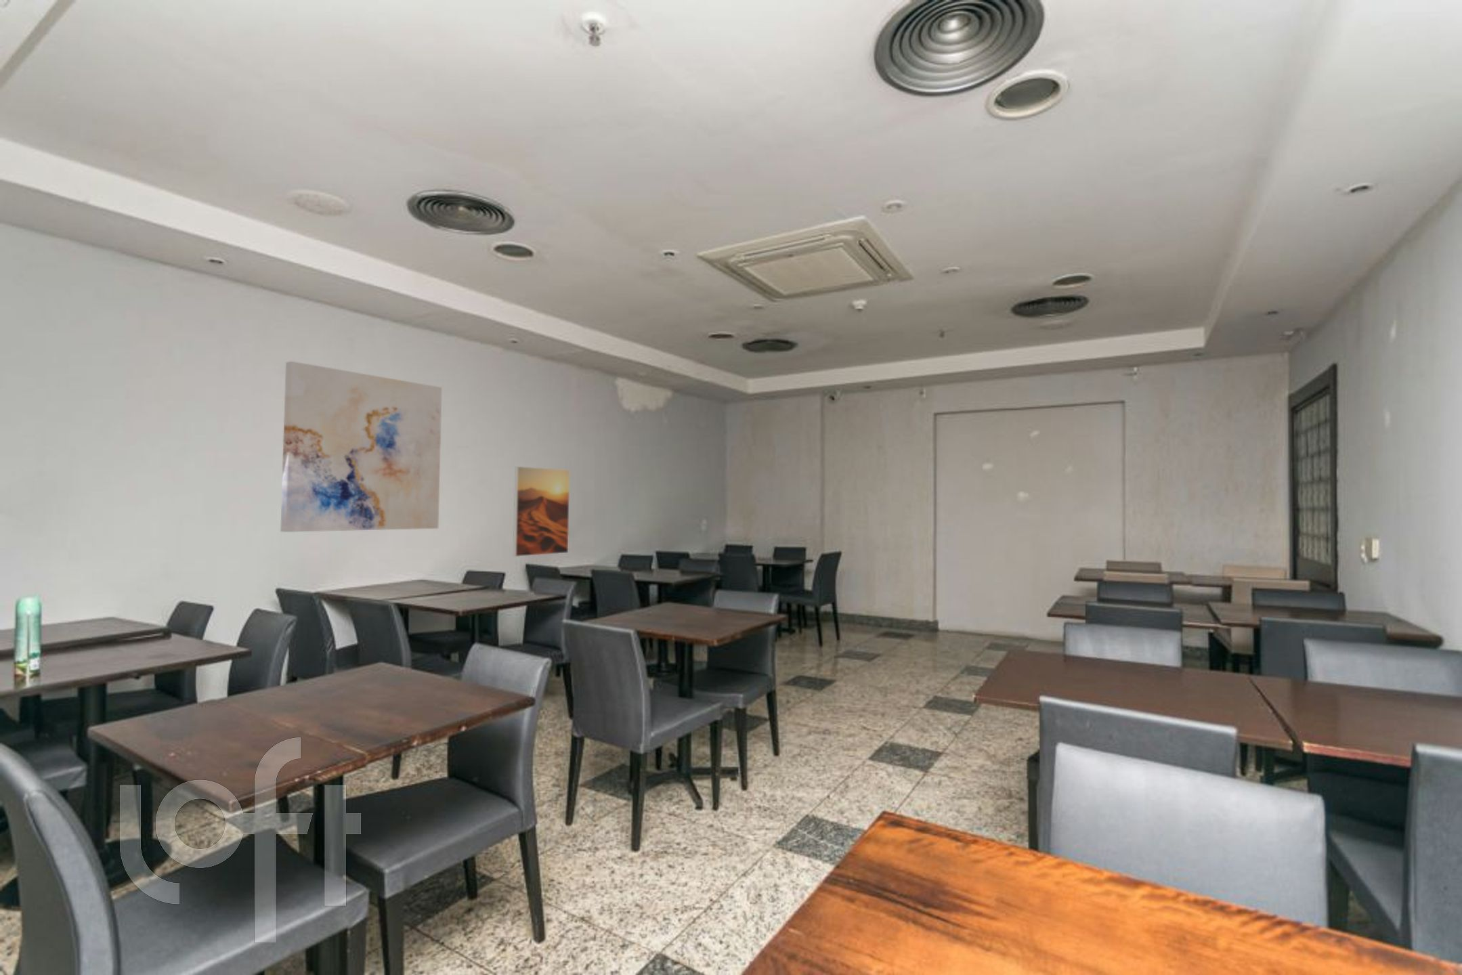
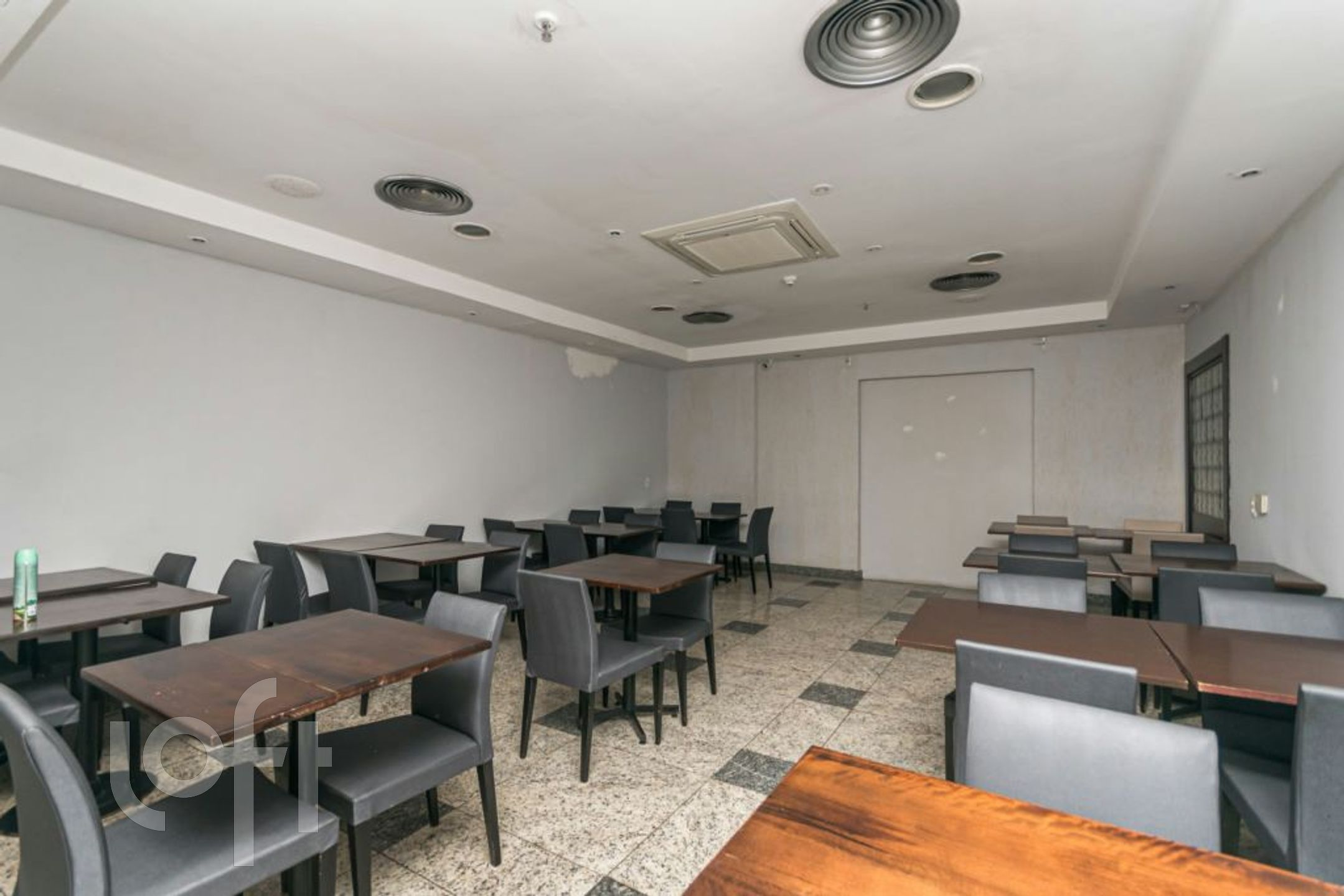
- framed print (543, 511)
- wall art (369, 453)
